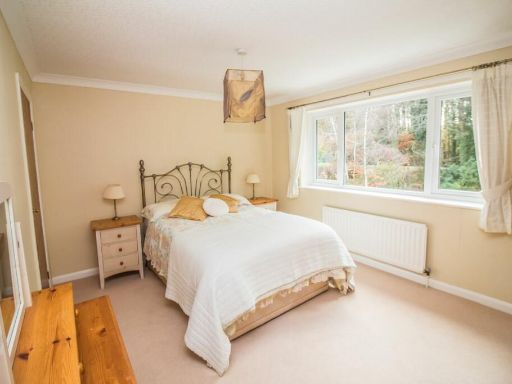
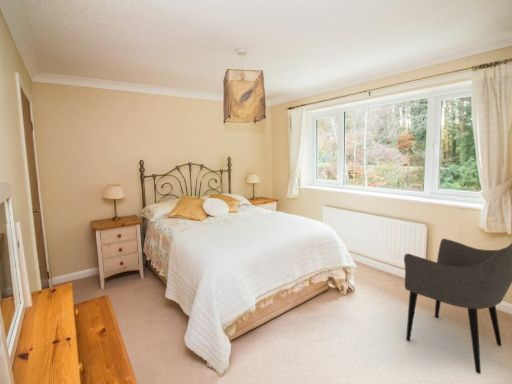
+ armchair (453, 287)
